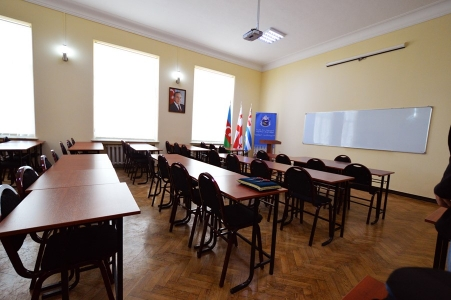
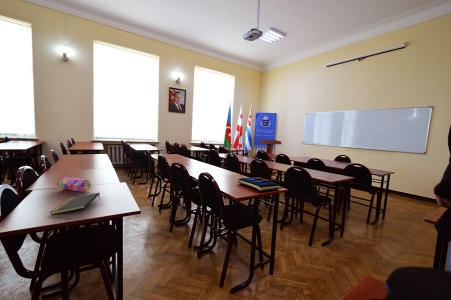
+ notepad (77, 202)
+ pencil case (74, 184)
